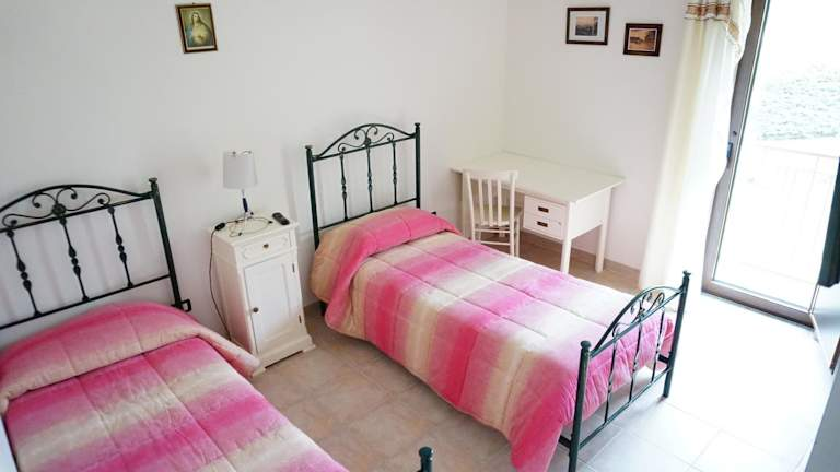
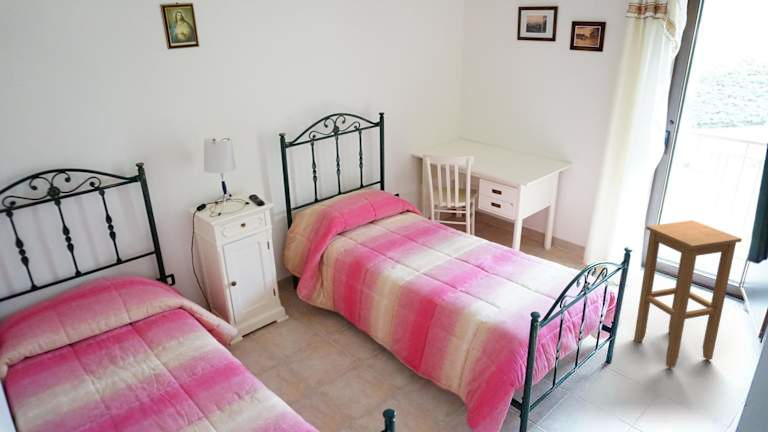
+ stool (681, 293)
